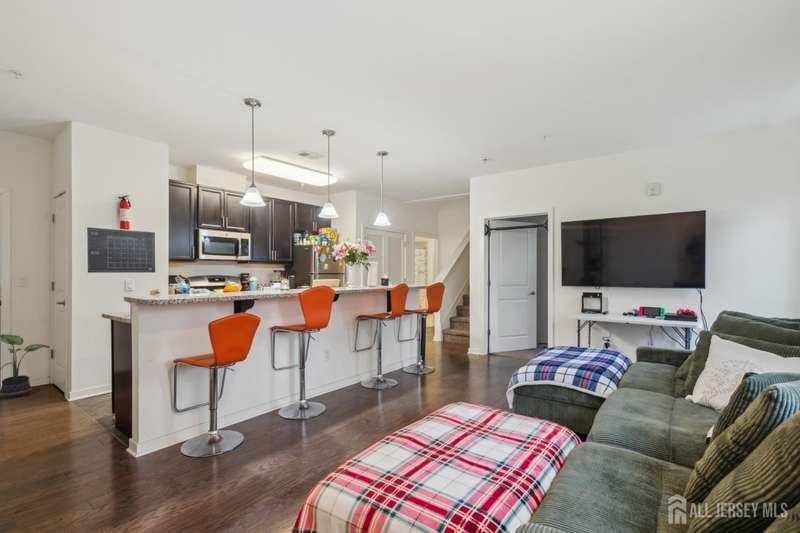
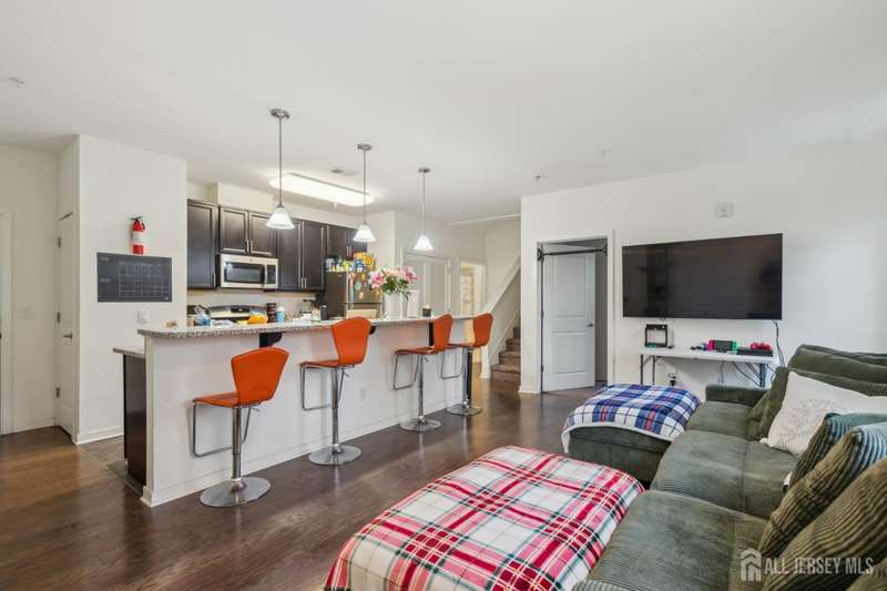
- potted plant (19, 364)
